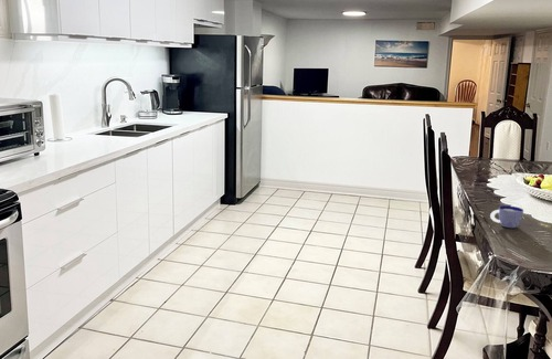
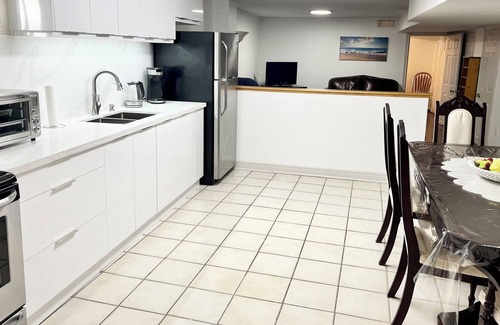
- cup (506, 217)
